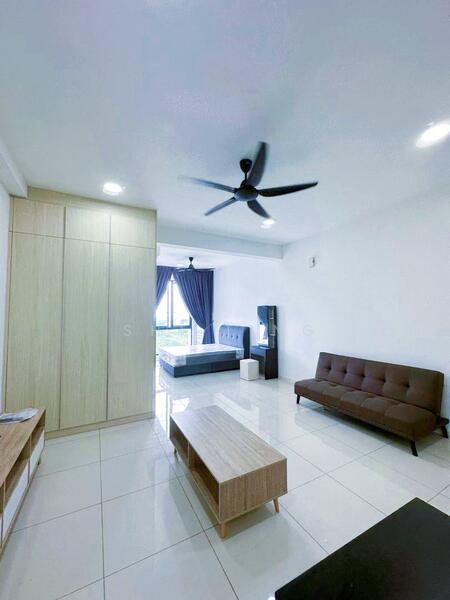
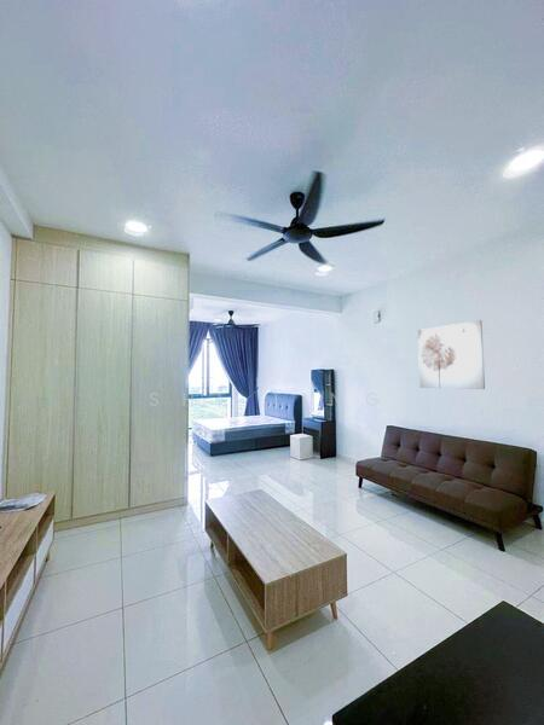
+ wall art (447, 356)
